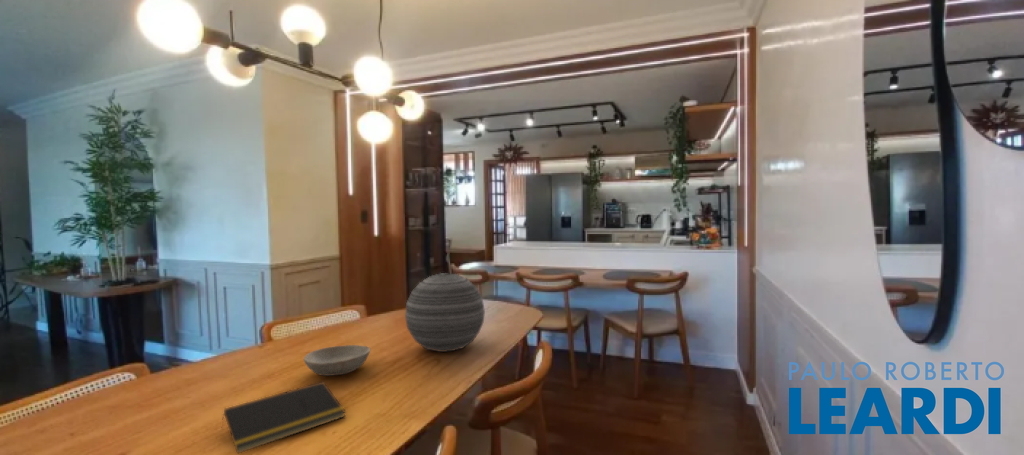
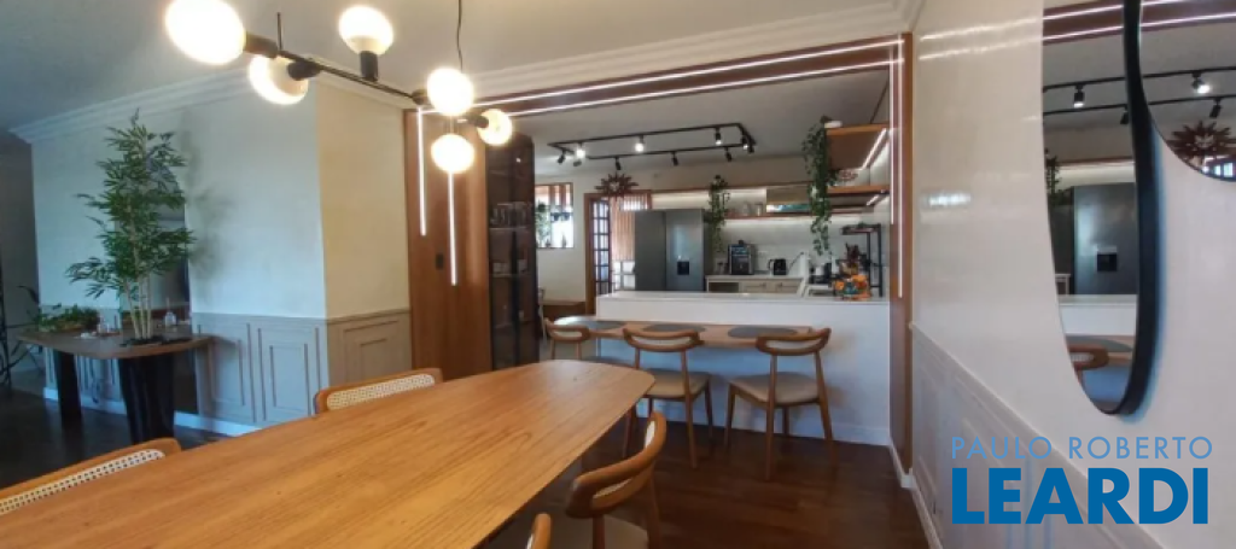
- decorative orb (445, 309)
- bowl (338, 361)
- notepad (286, 412)
